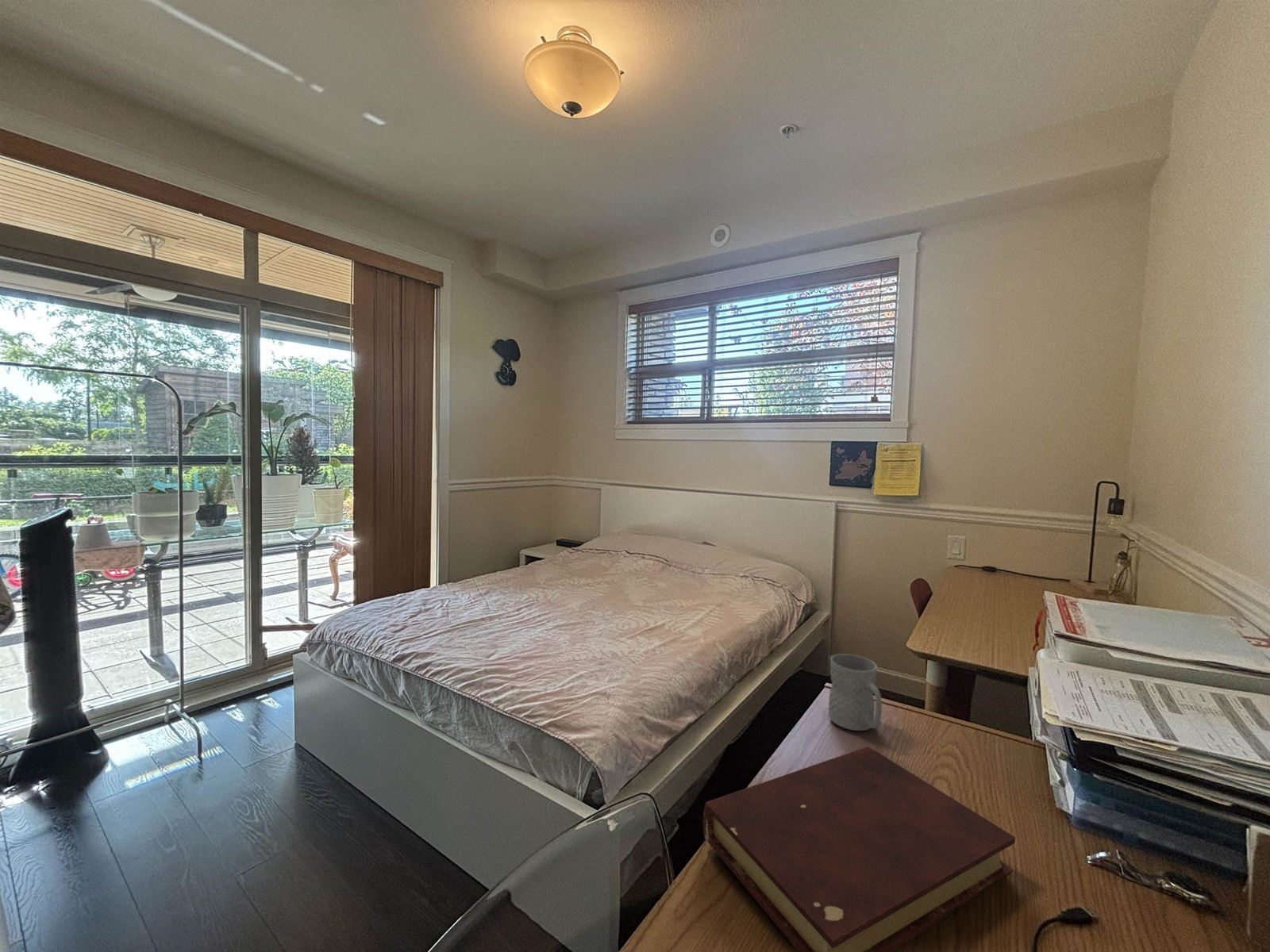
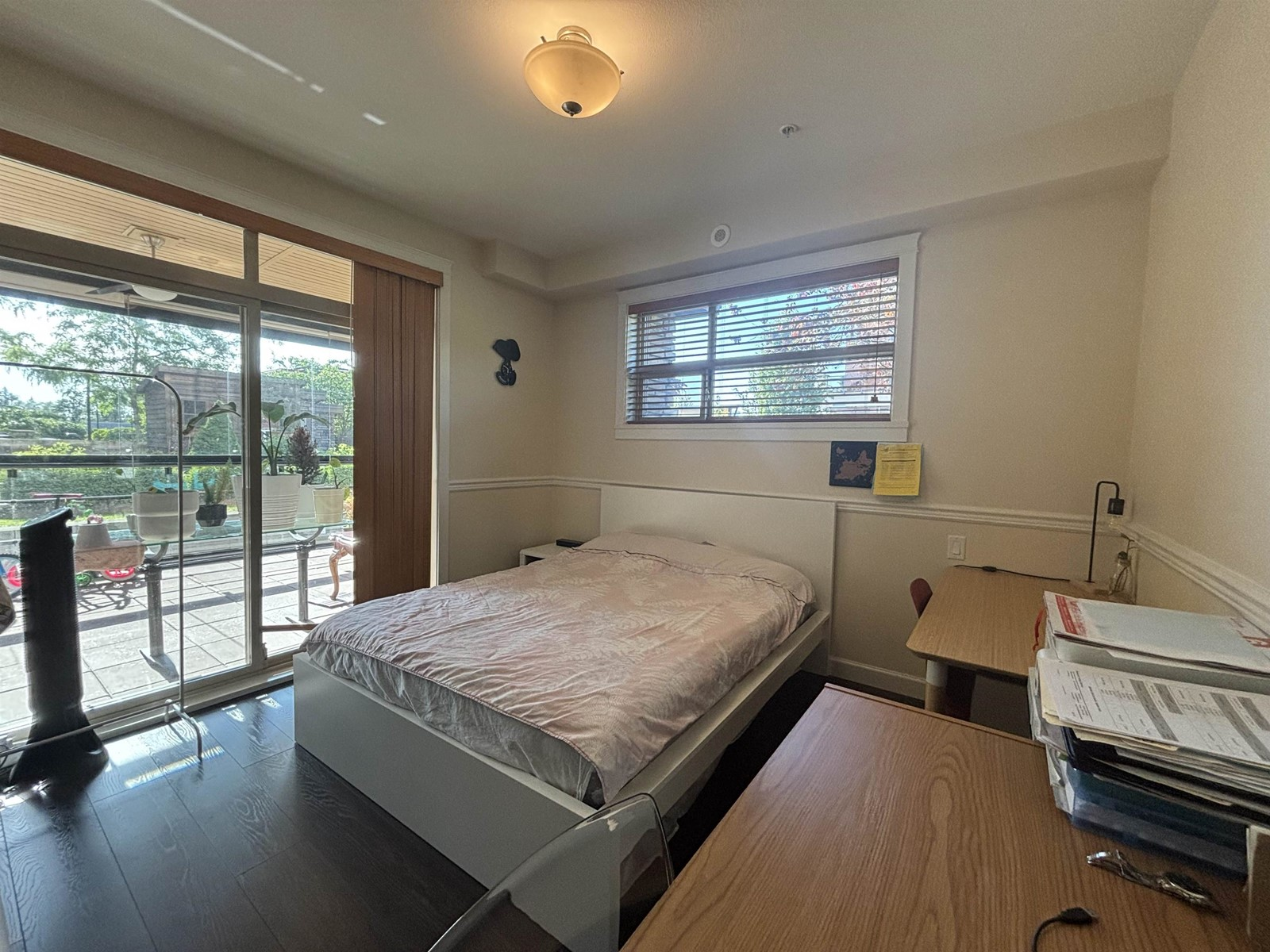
- mug (858, 696)
- book (852, 836)
